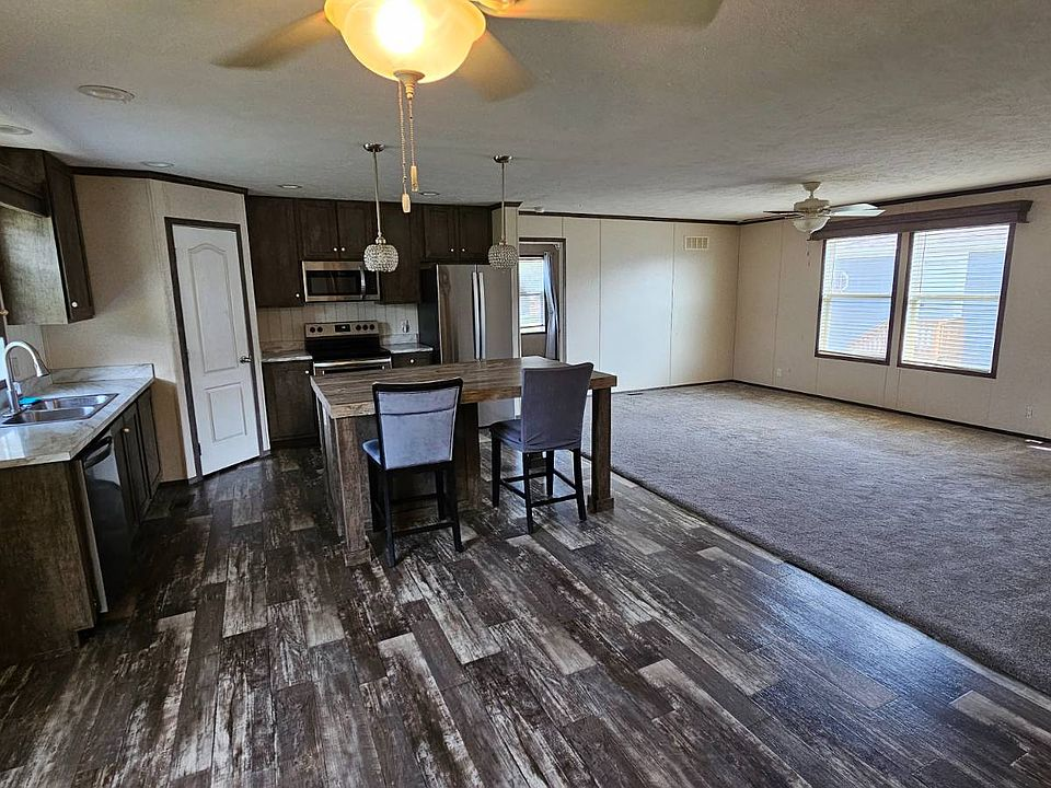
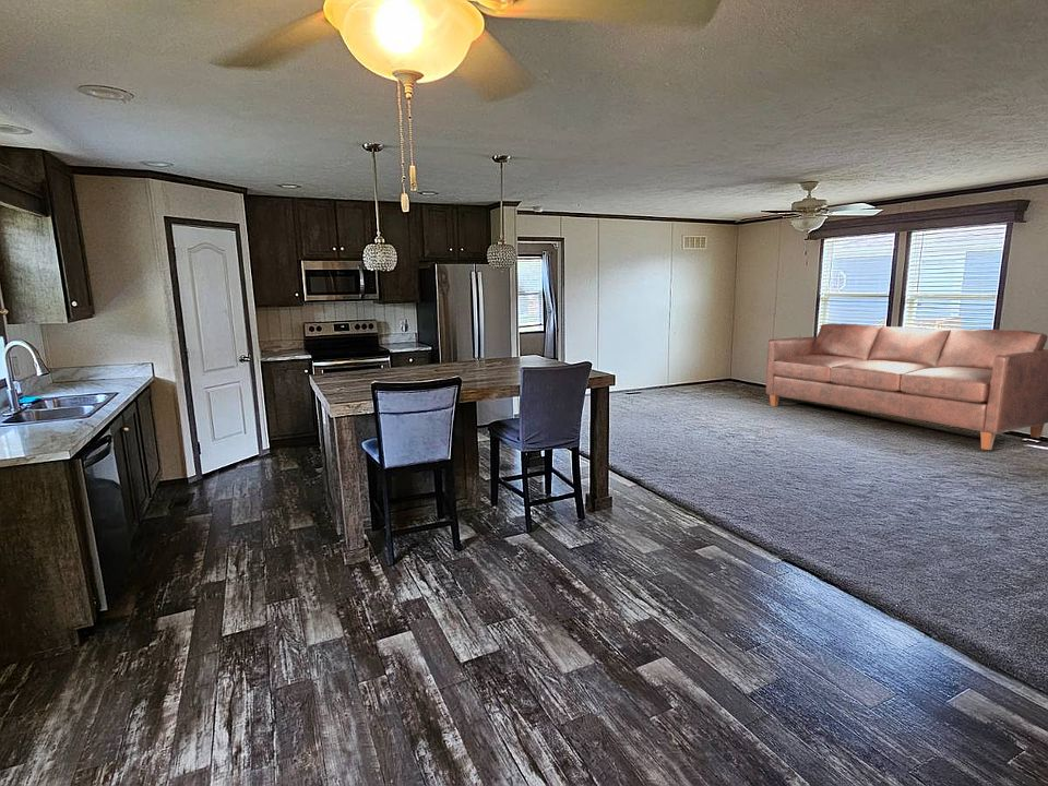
+ sofa (890, 374)
